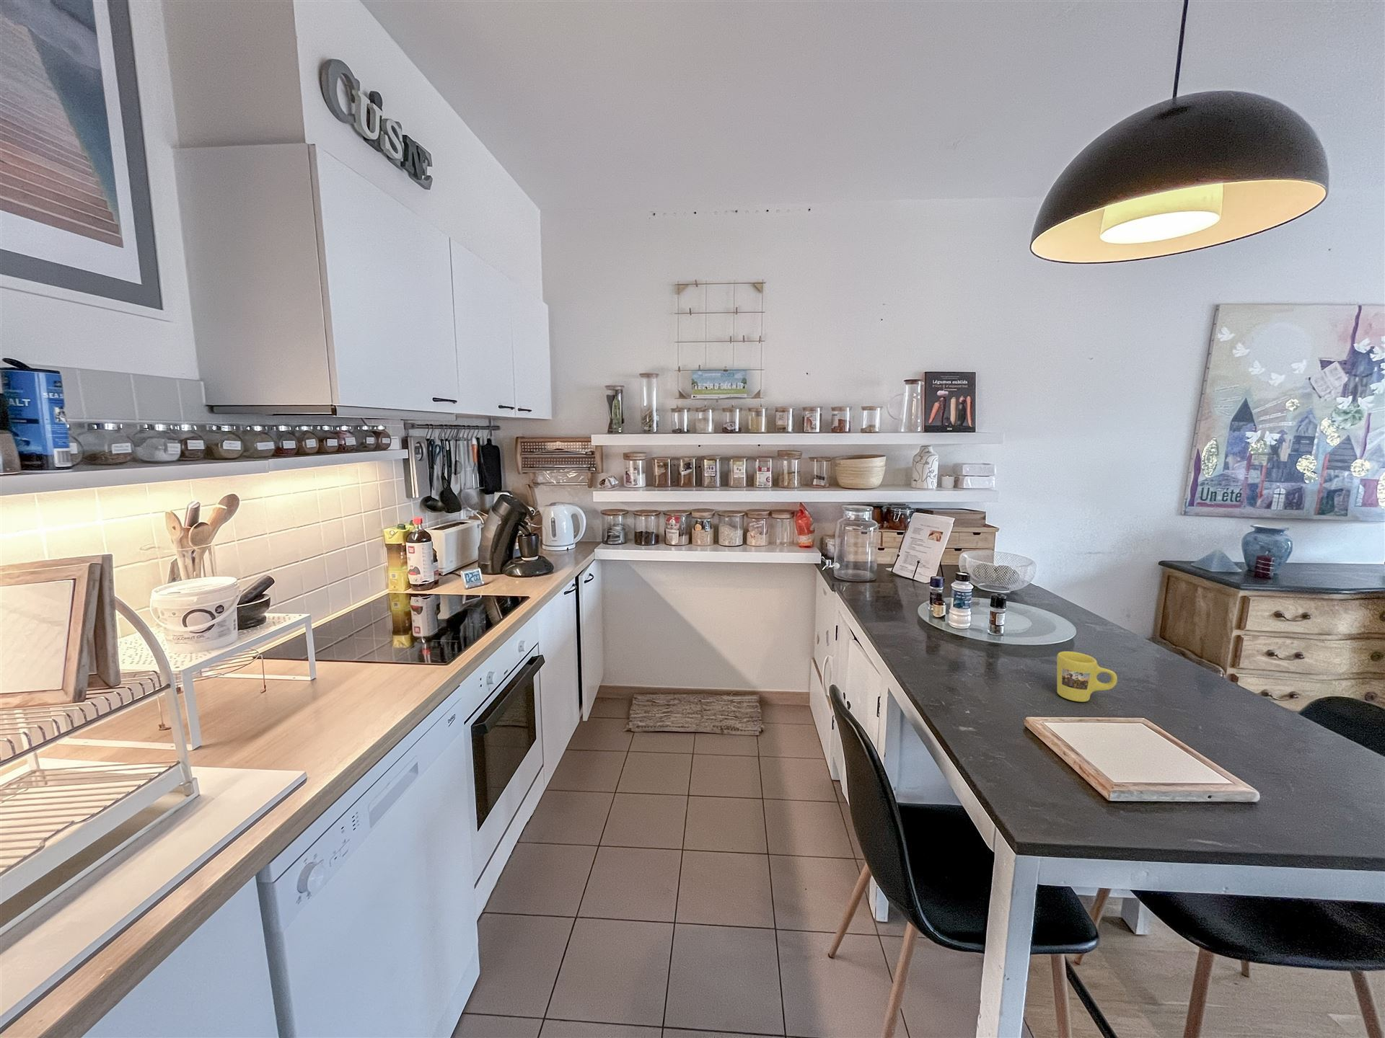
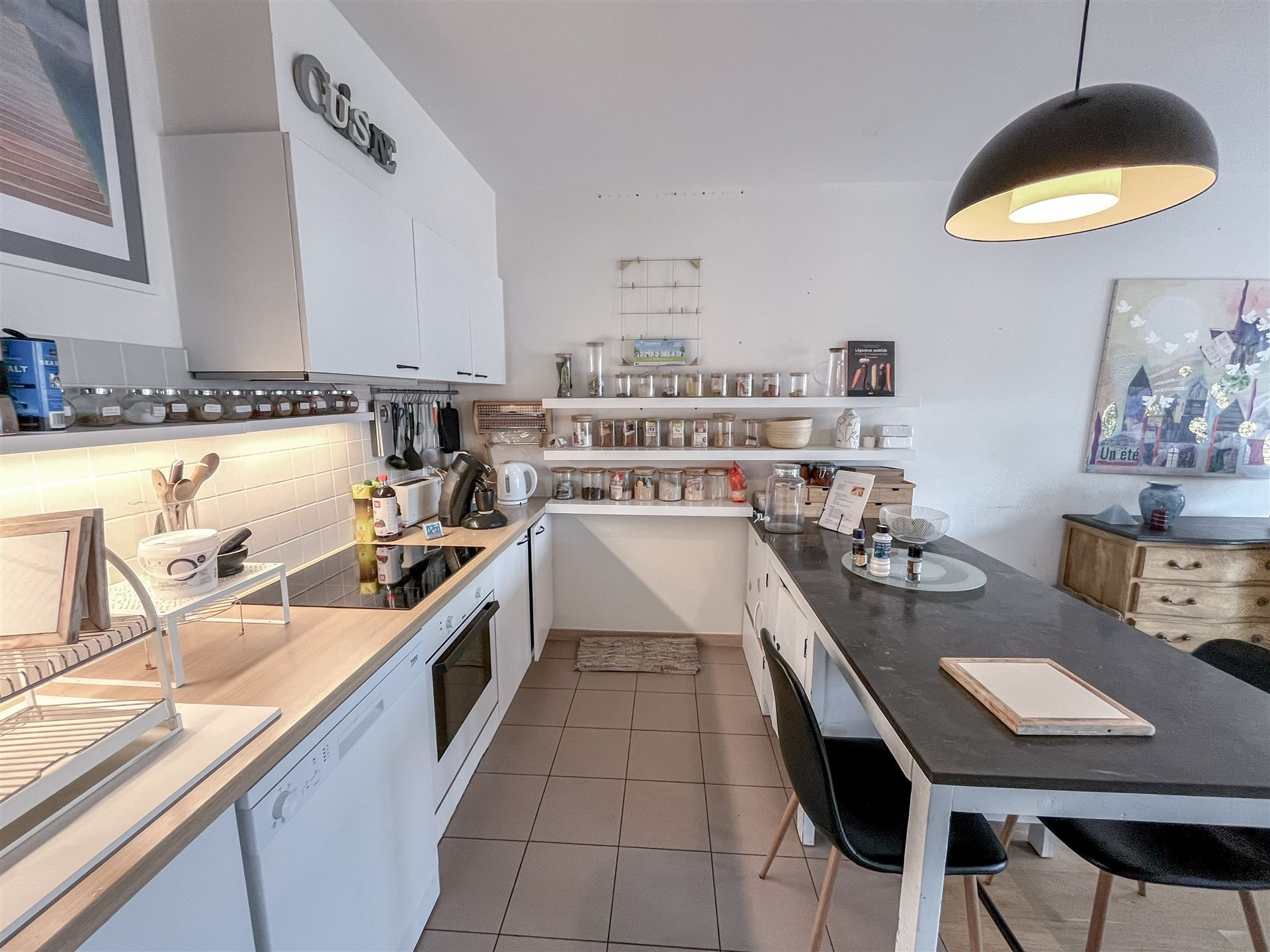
- mug (1085, 678)
